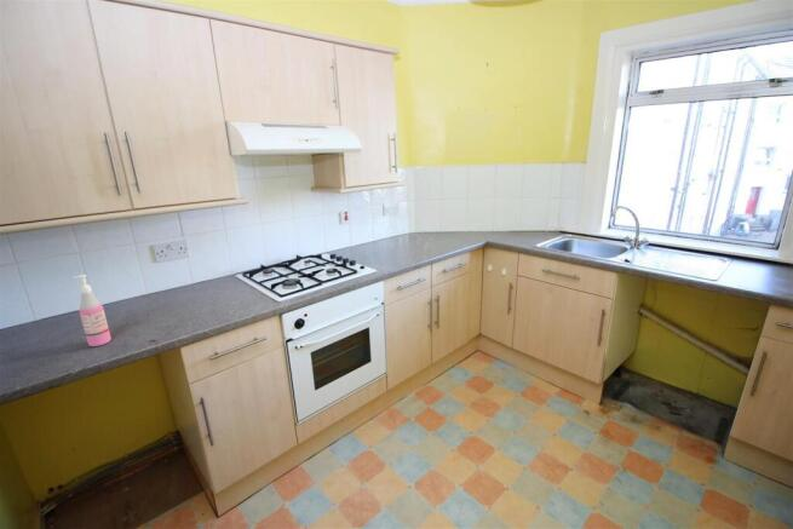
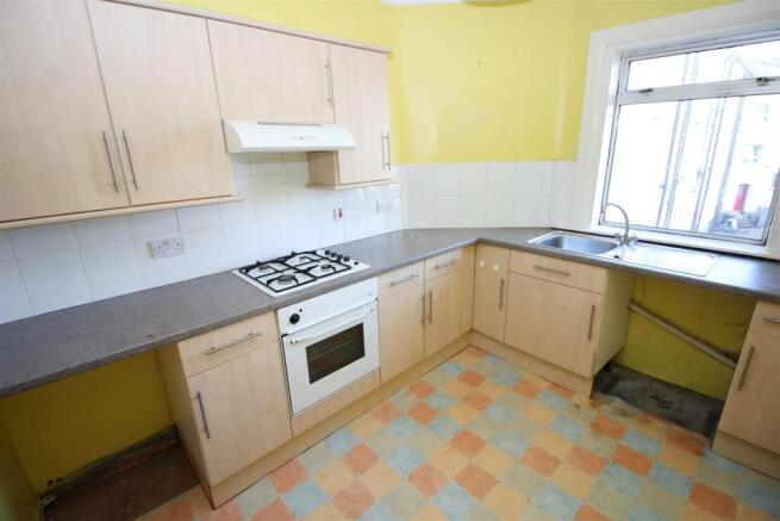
- soap dispenser (91, 310)
